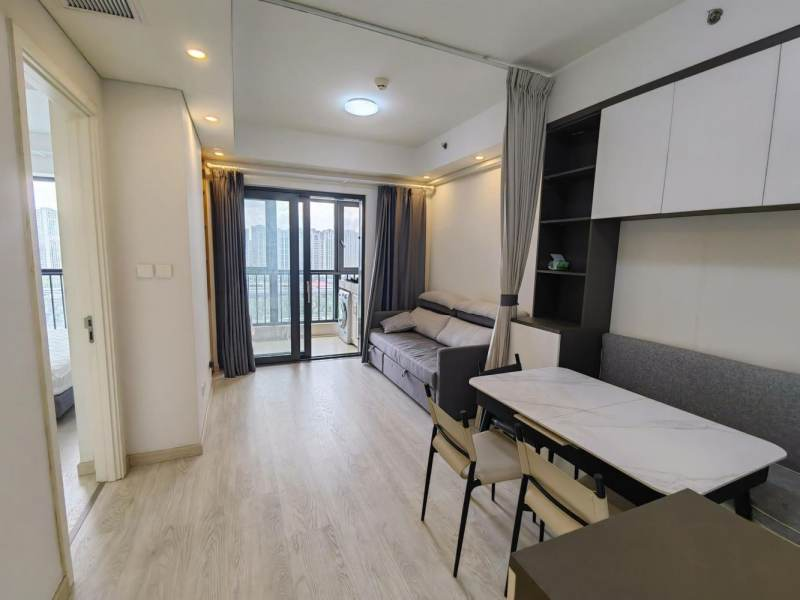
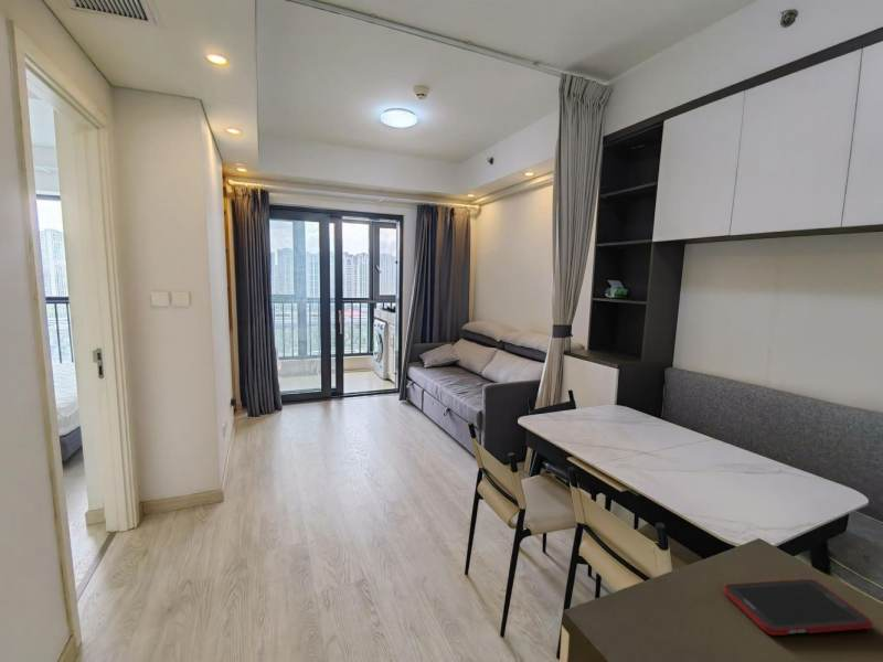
+ cell phone (794, 606)
